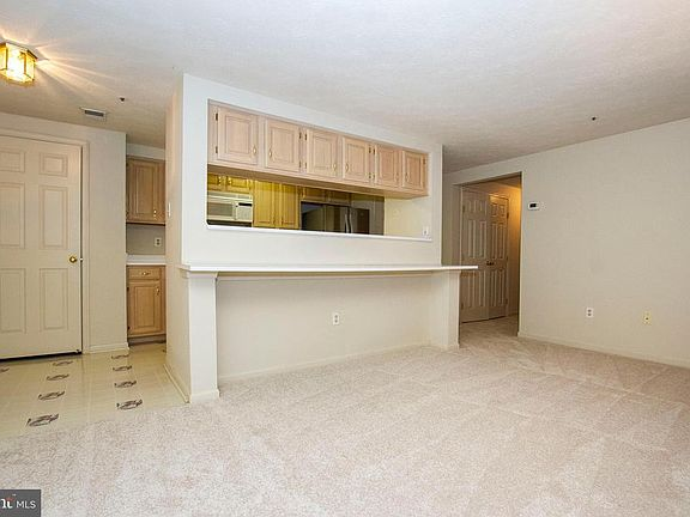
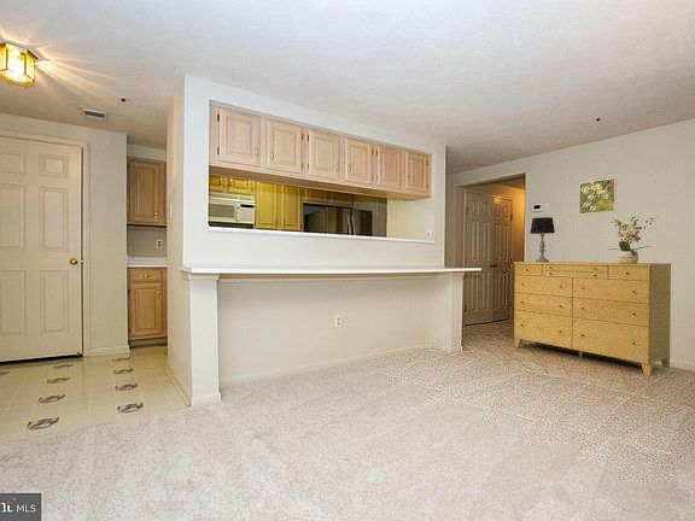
+ dresser (583, 309)
+ table lamp (542, 240)
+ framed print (596, 197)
+ potted plant (630, 239)
